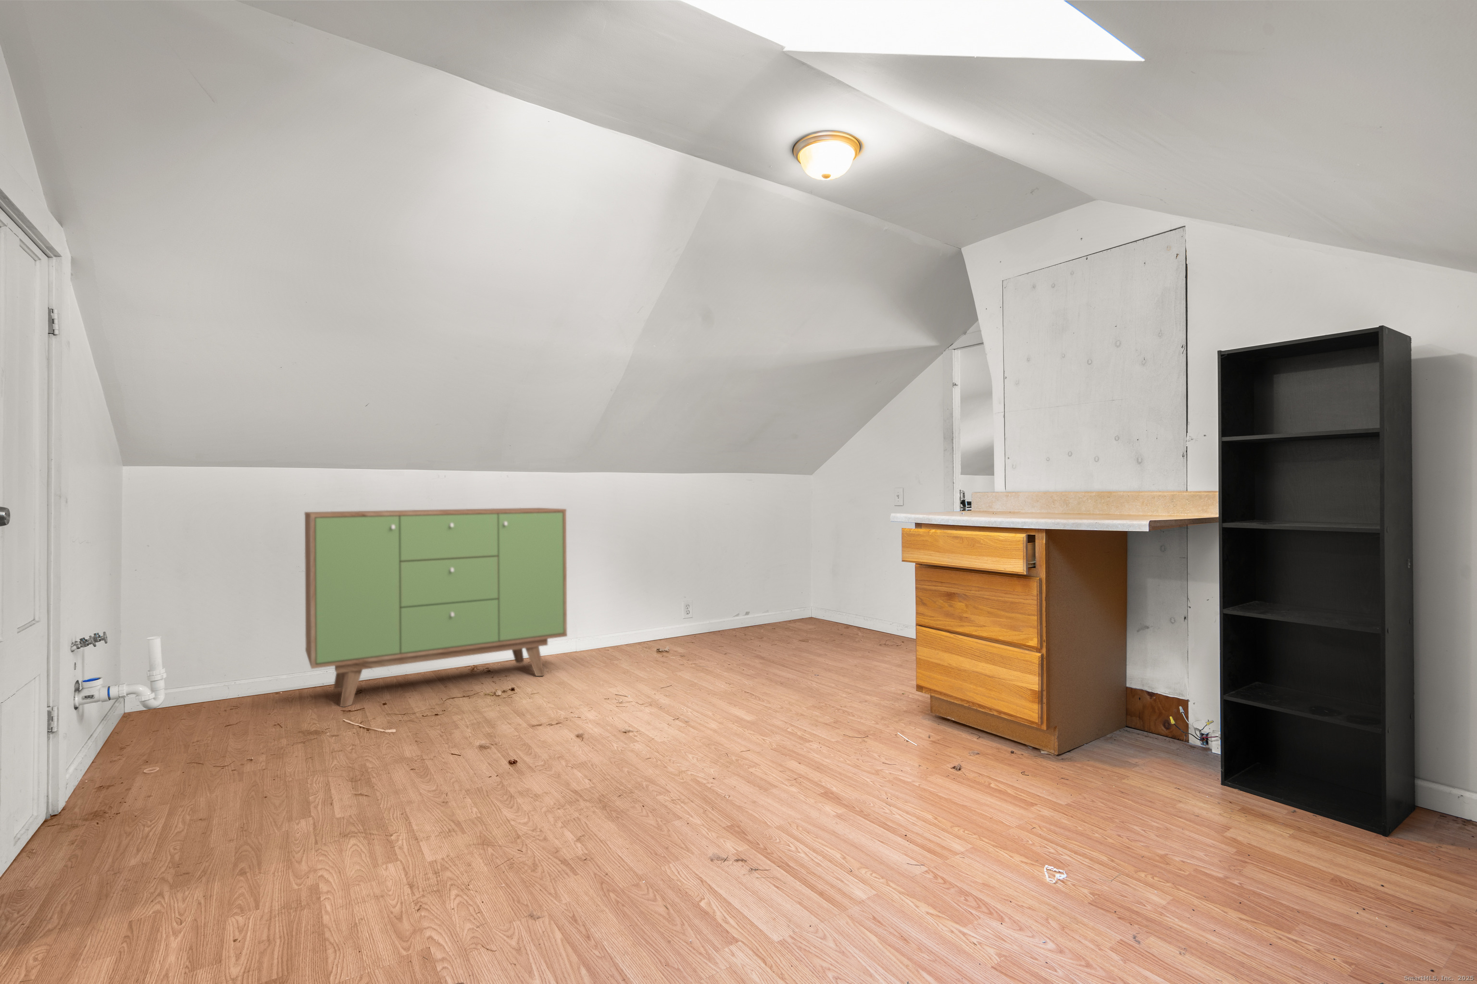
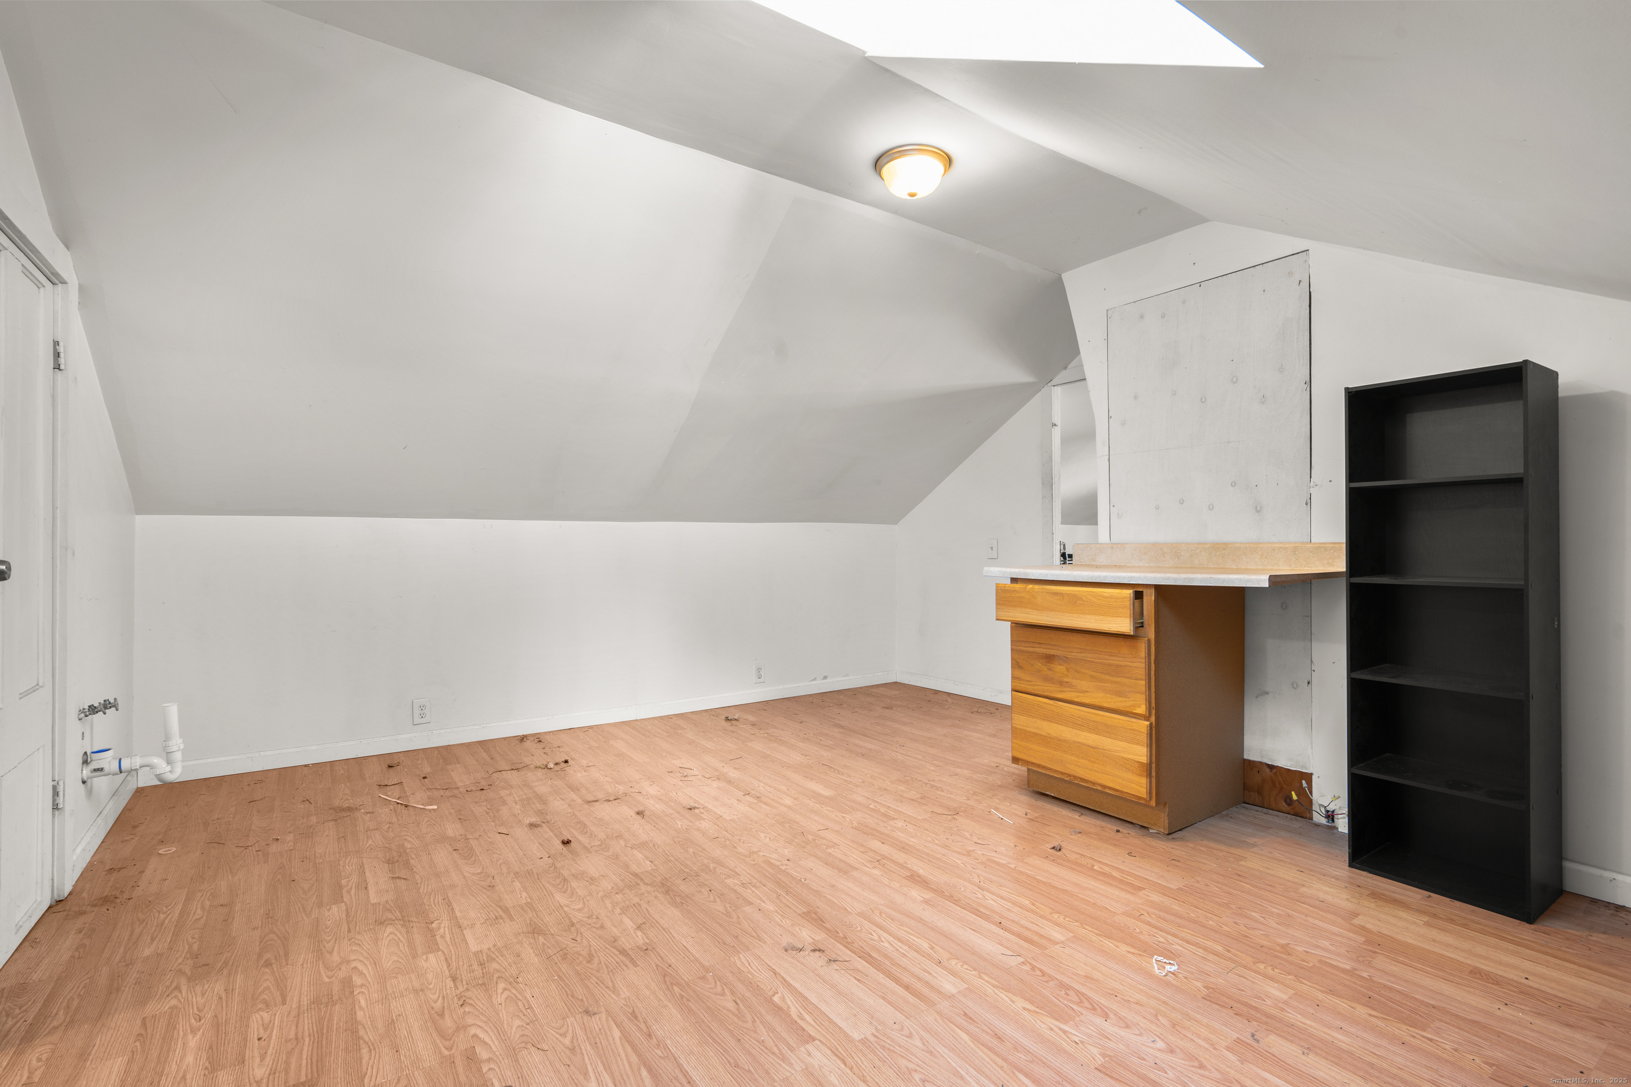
- sideboard (442, 595)
